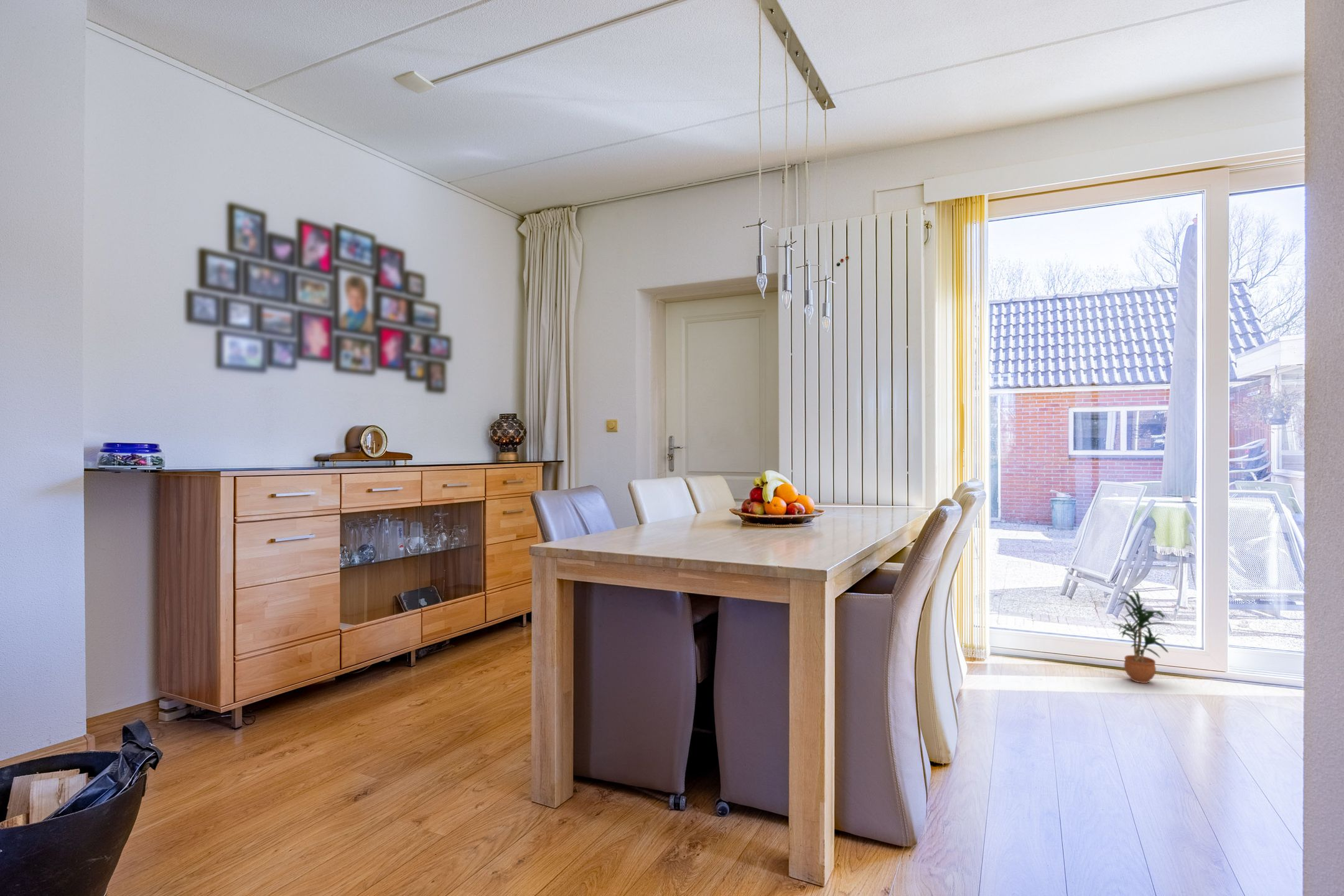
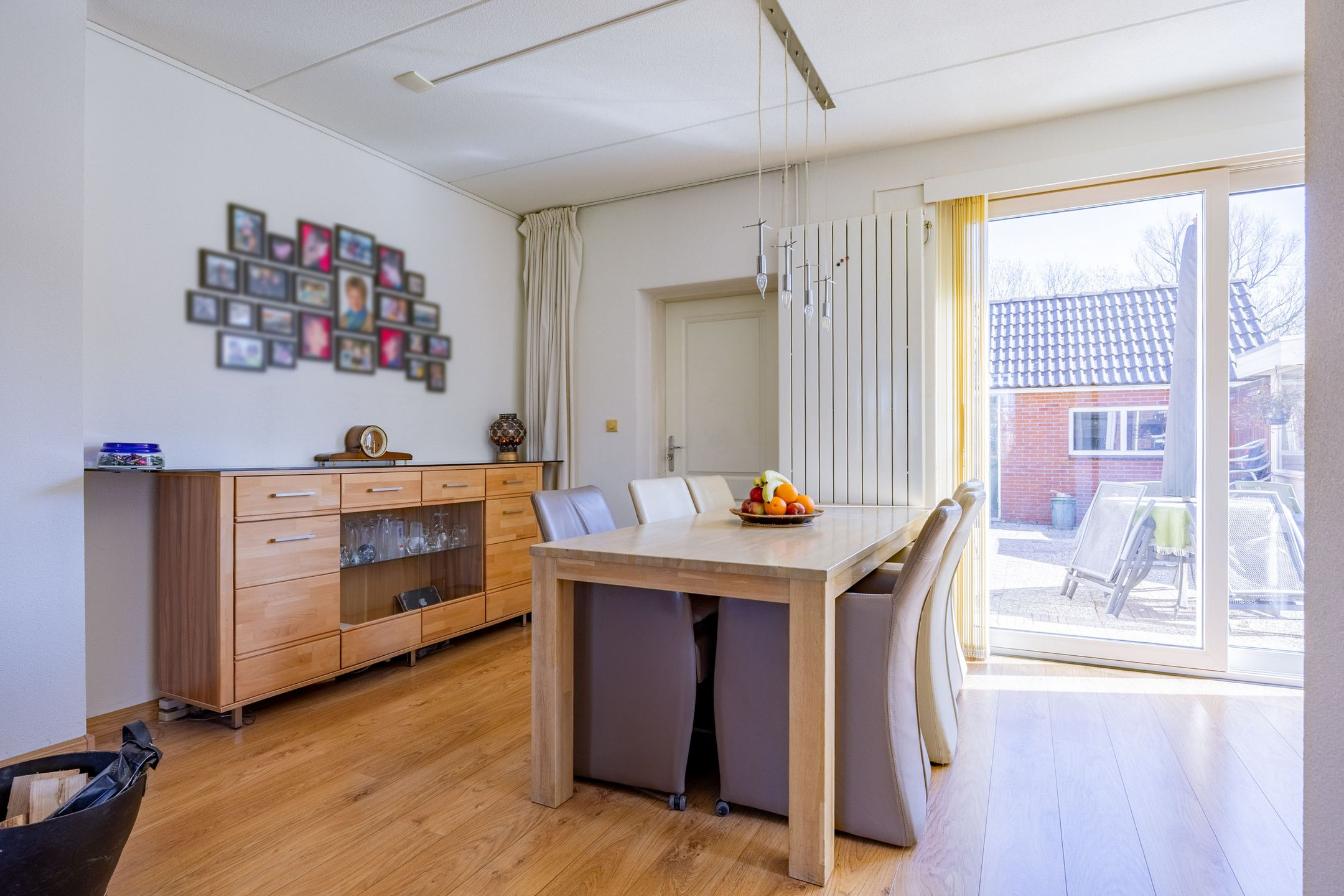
- potted plant (1142, 635)
